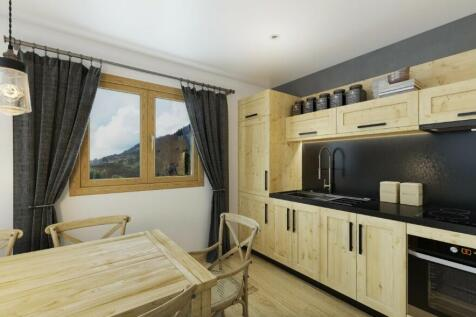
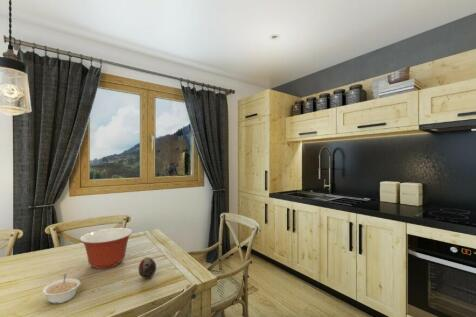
+ decorative egg (147, 267)
+ mixing bowl (107, 249)
+ legume (61, 290)
